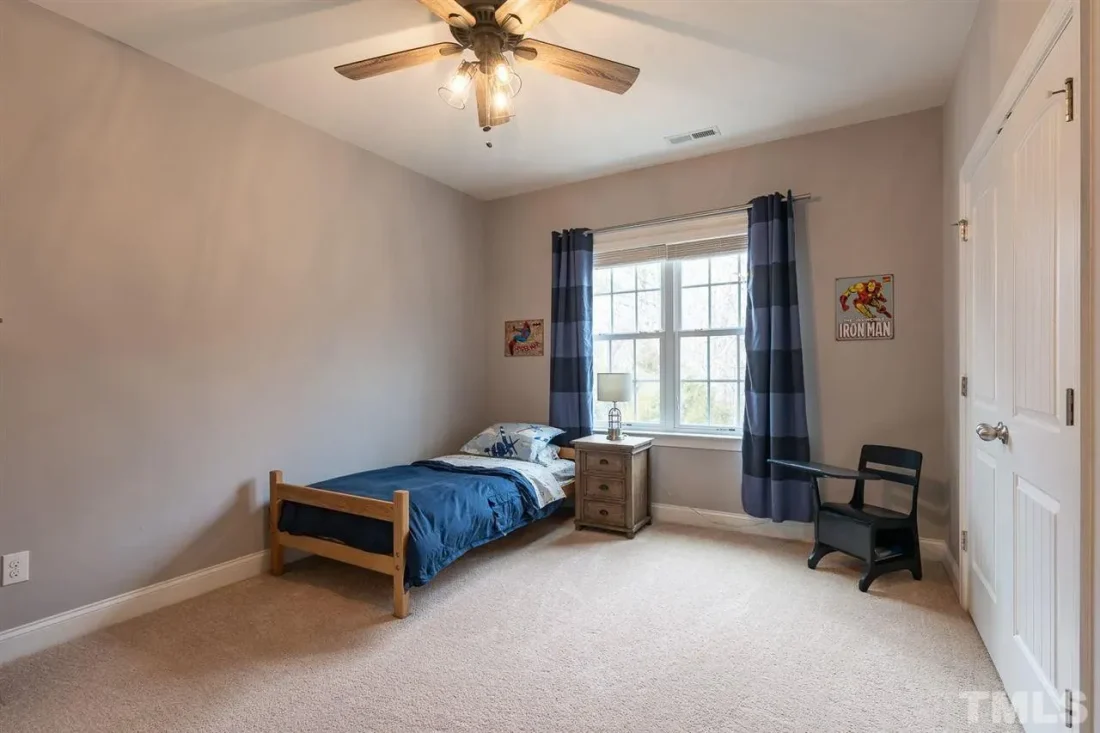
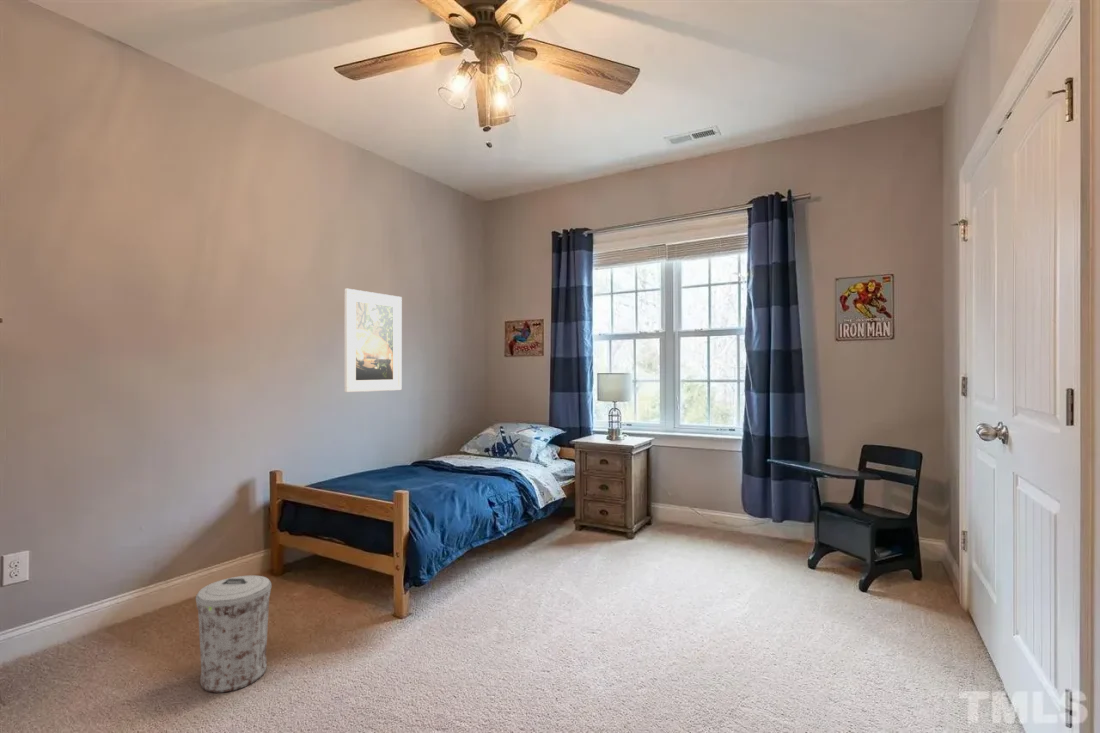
+ trash can (234, 627)
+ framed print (374, 342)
